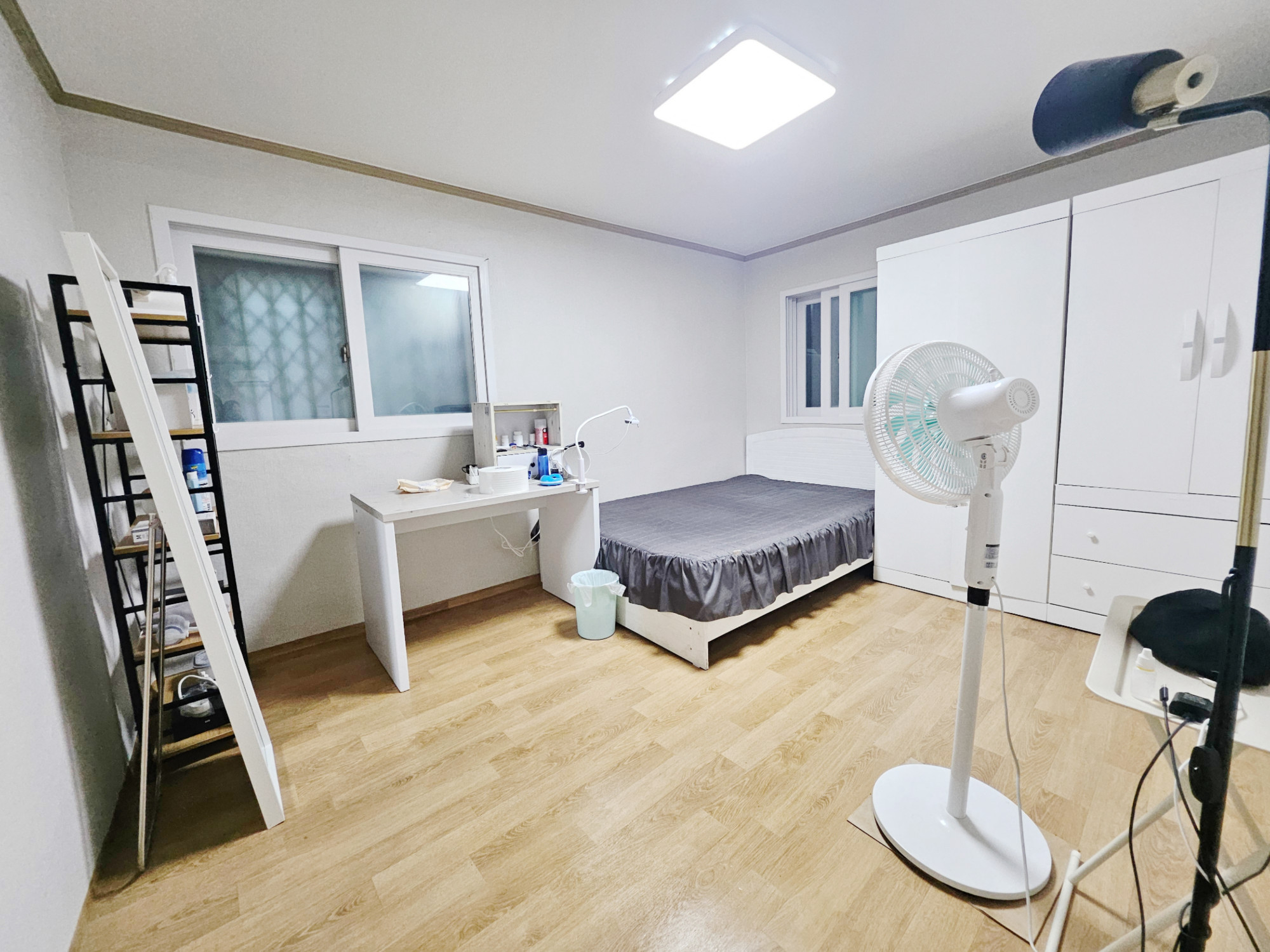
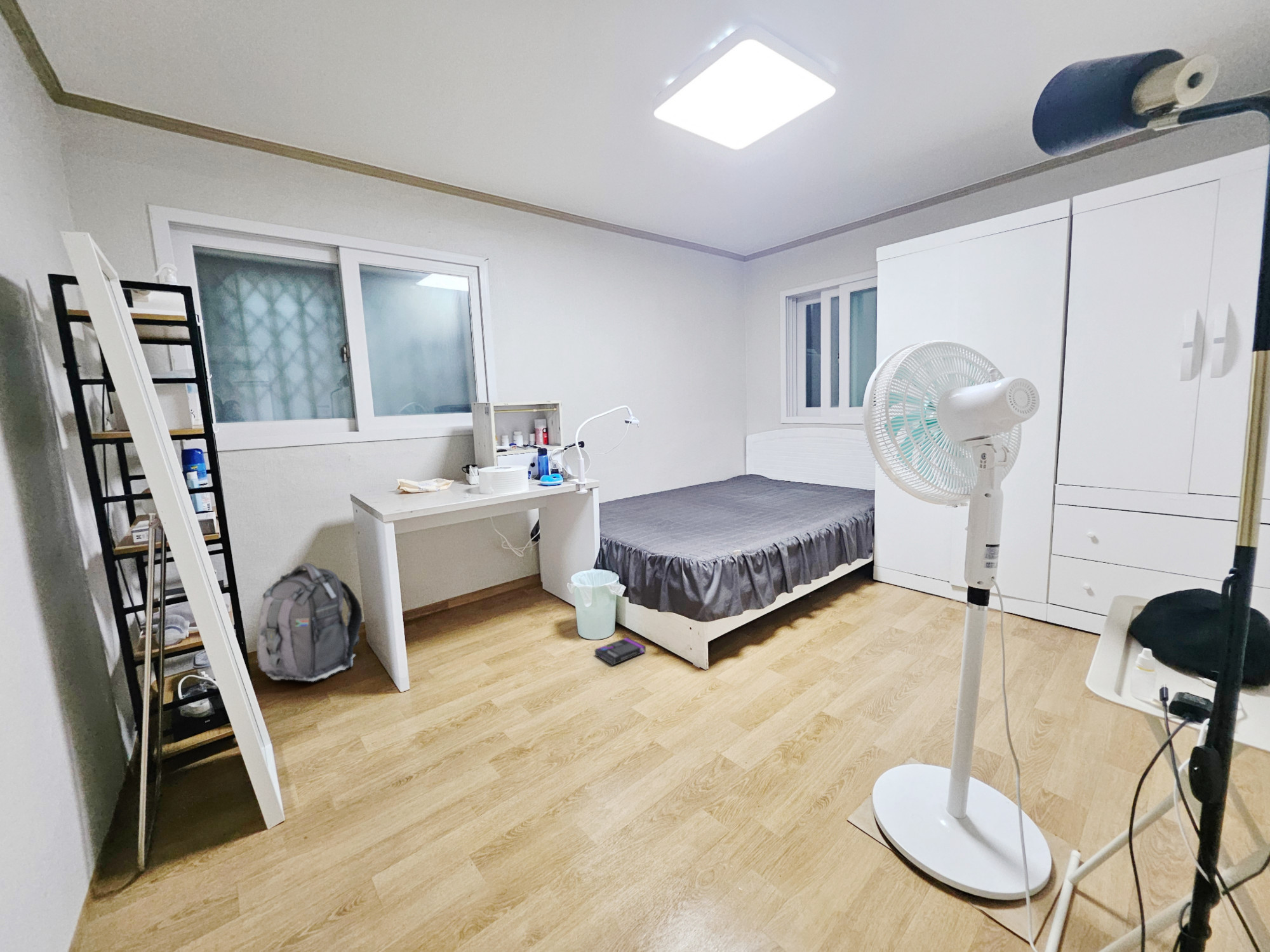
+ box (620, 651)
+ backpack (309, 617)
